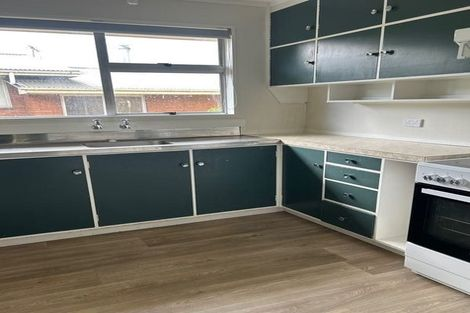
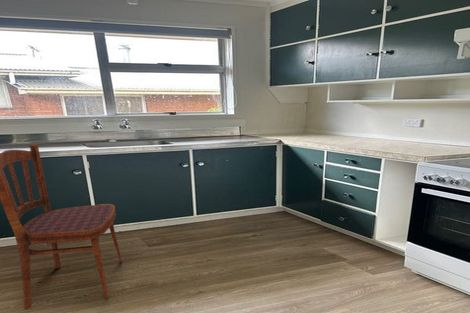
+ dining chair (66, 218)
